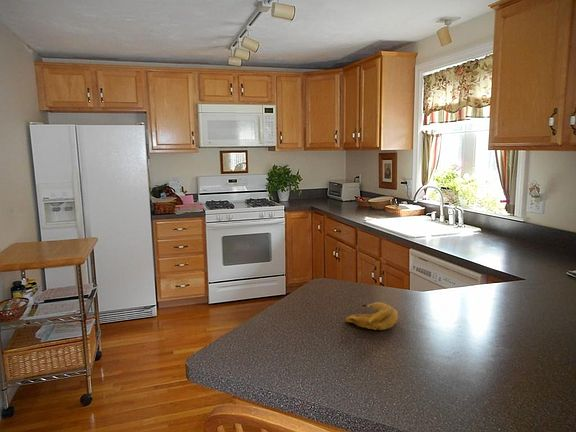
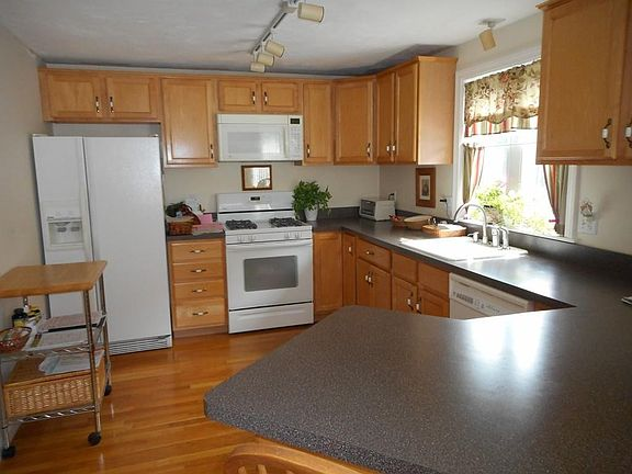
- banana (371, 314)
